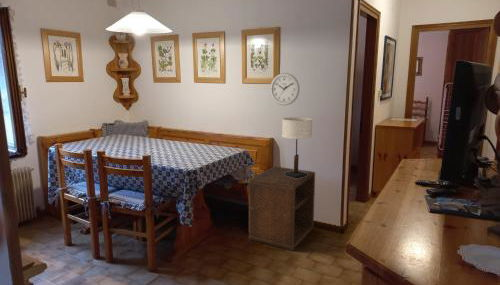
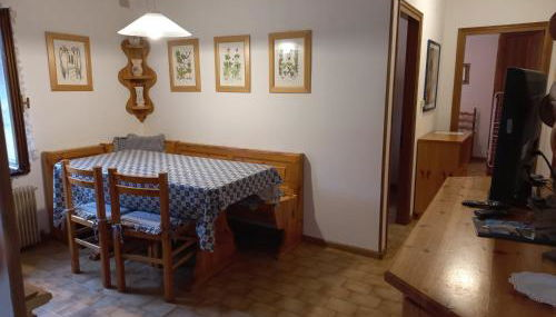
- wall clock (284, 89)
- table lamp (296, 147)
- nightstand (282, 204)
